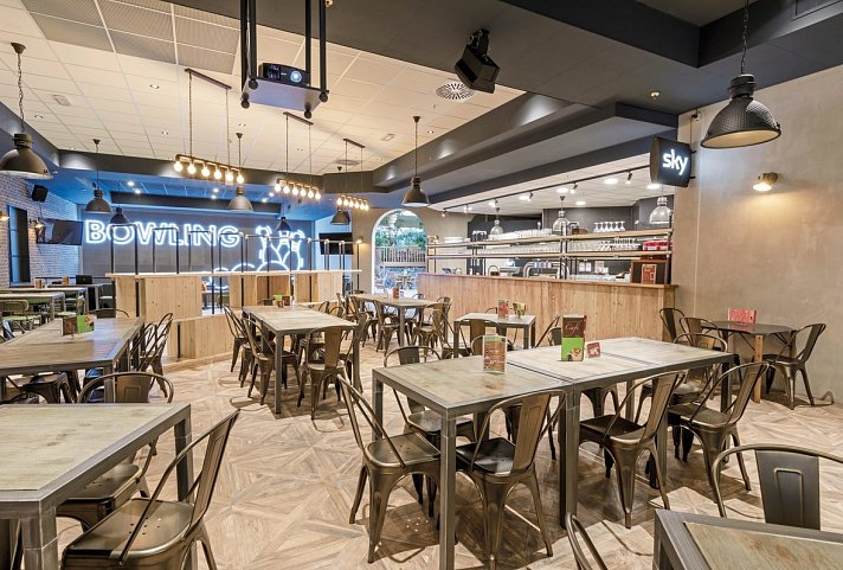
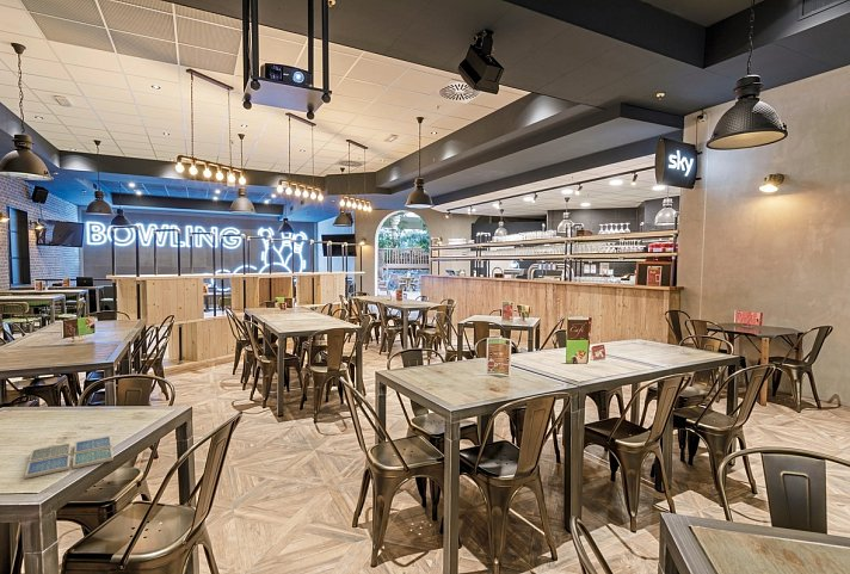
+ drink coaster (69, 455)
